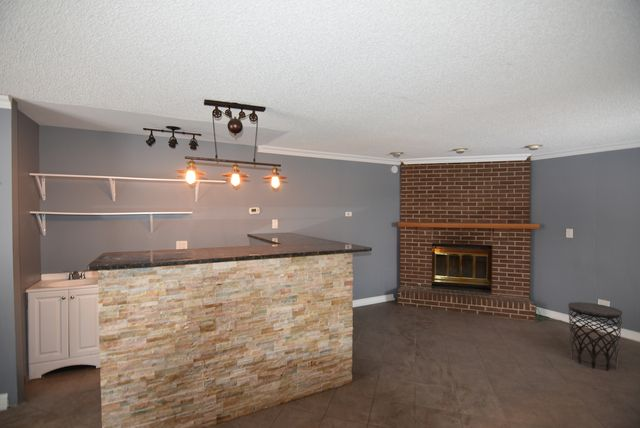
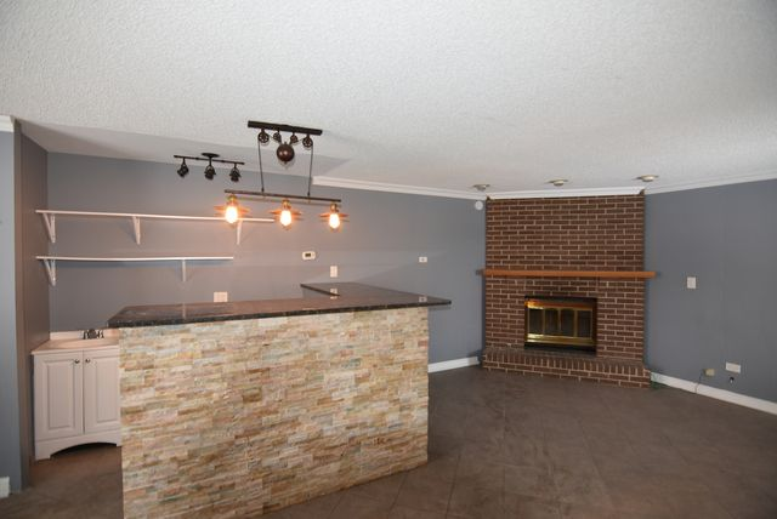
- side table (595, 332)
